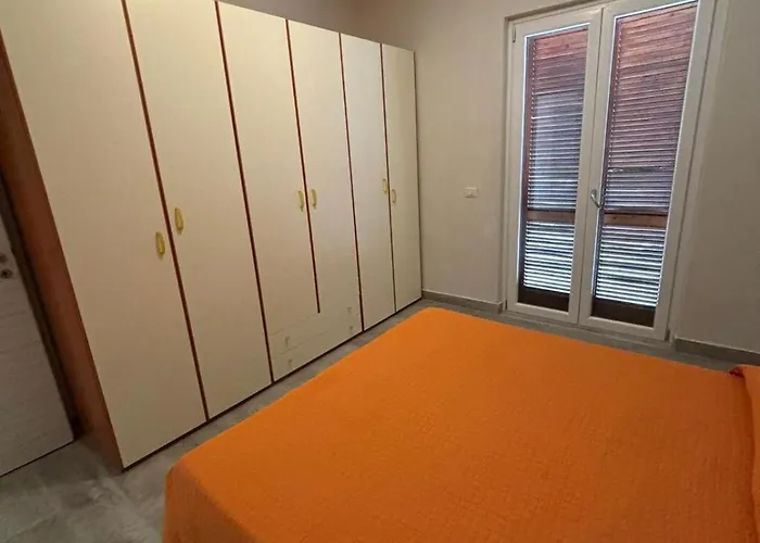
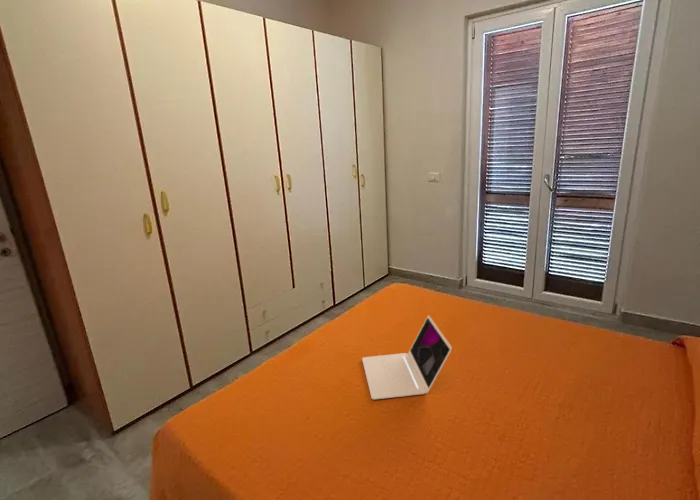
+ laptop (403, 353)
